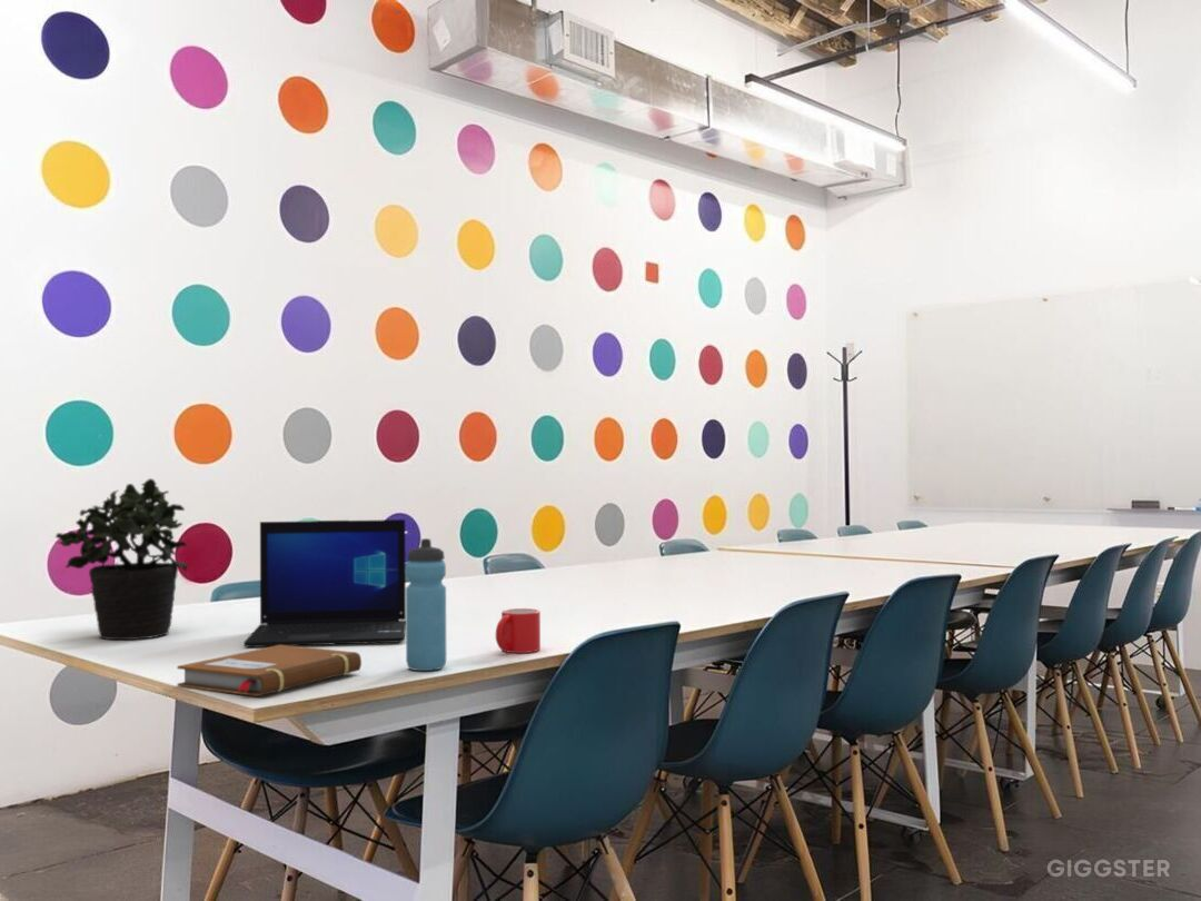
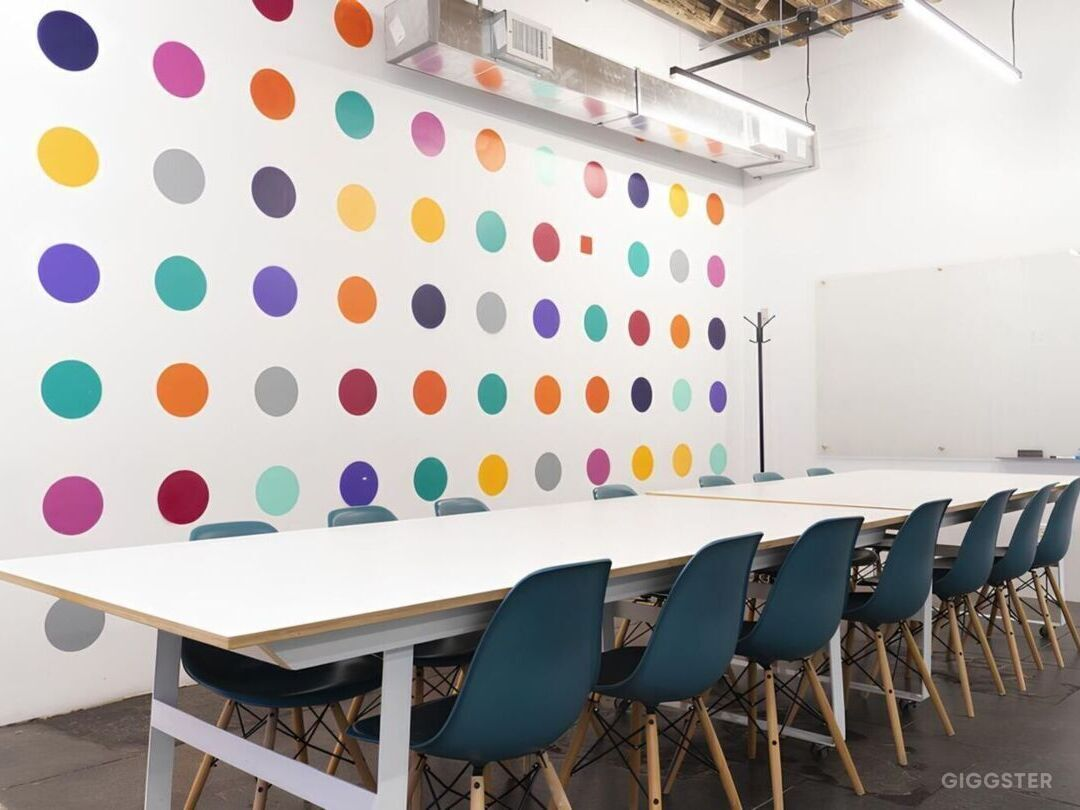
- potted plant (137, 556)
- mug (515, 631)
- laptop (329, 580)
- notebook (269, 669)
- water bottle (426, 603)
